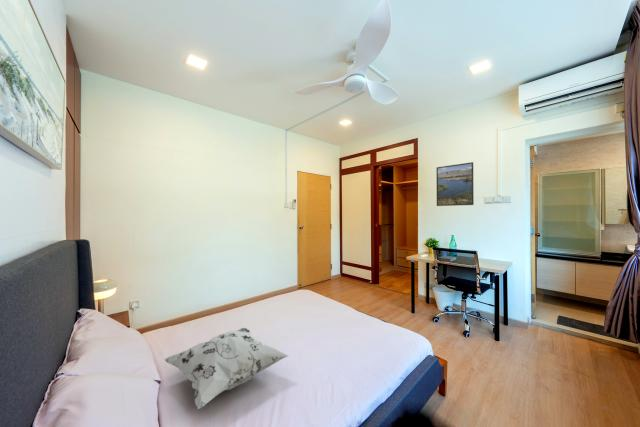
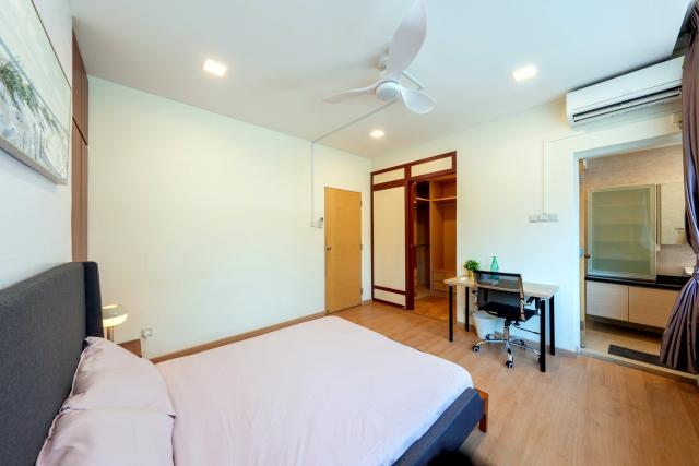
- decorative pillow (227, 357)
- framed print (454, 185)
